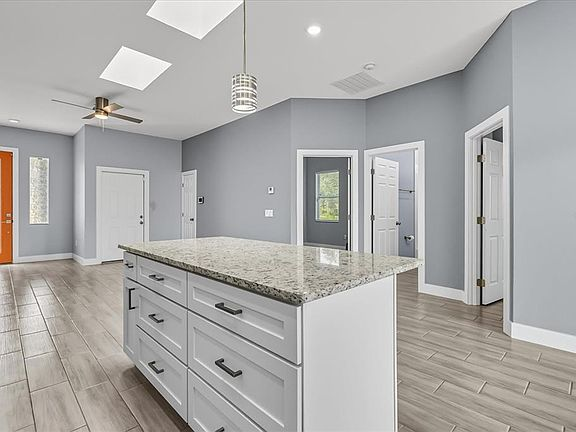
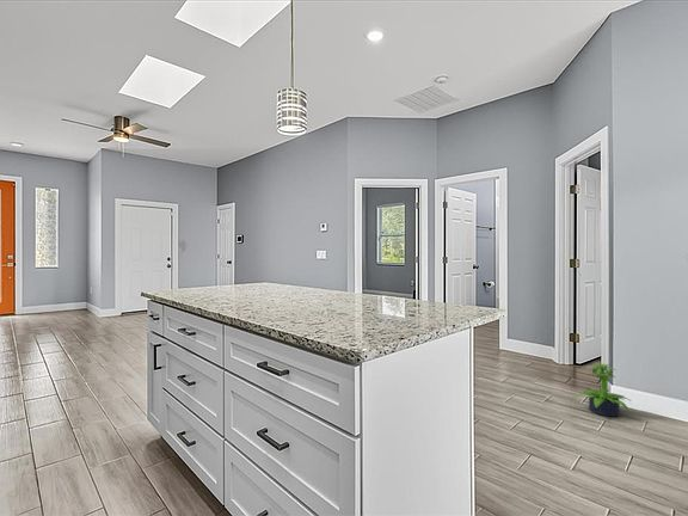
+ potted plant (602, 386)
